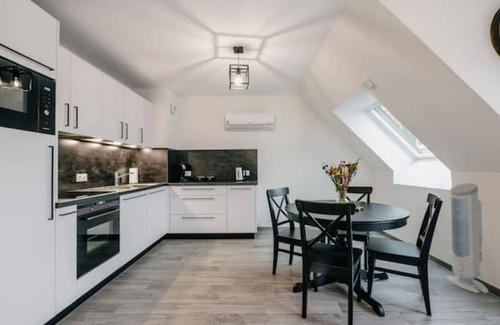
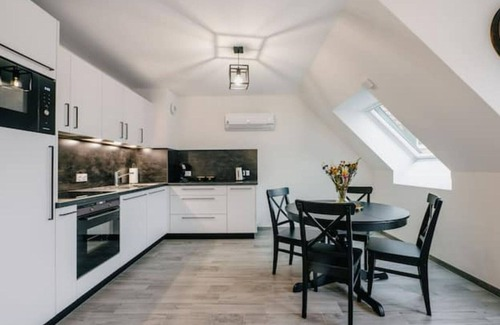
- air purifier (465, 233)
